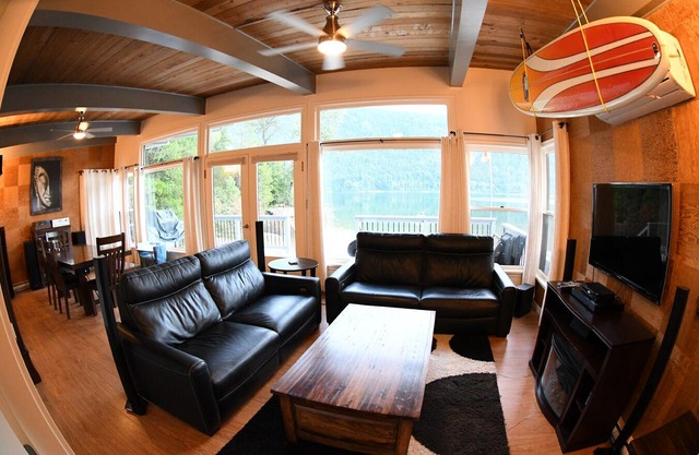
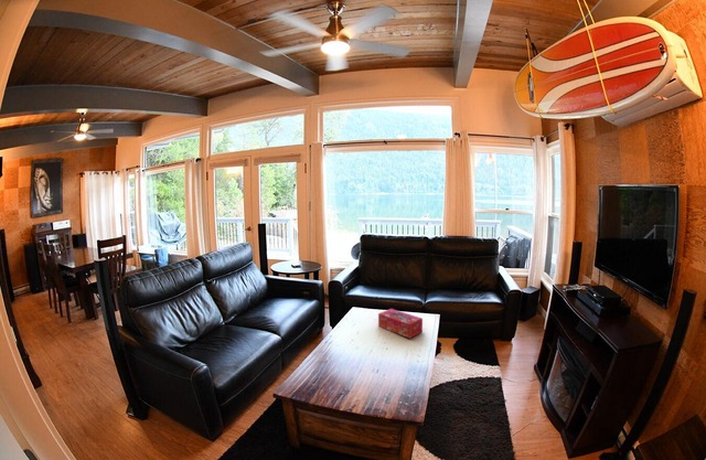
+ tissue box (399, 322)
